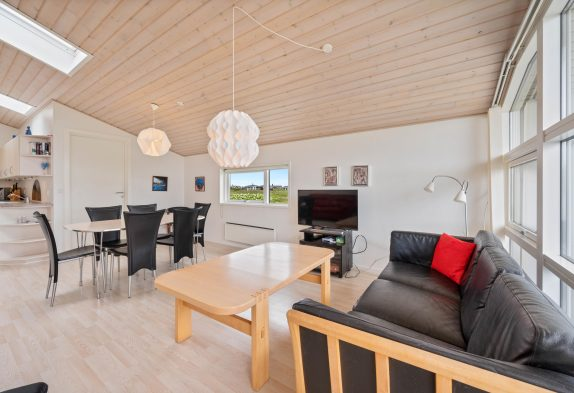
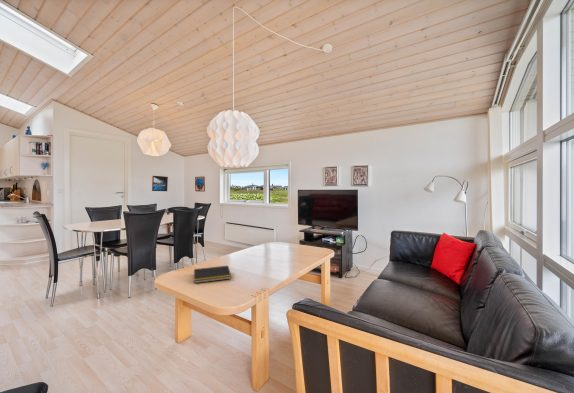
+ notepad (212, 273)
